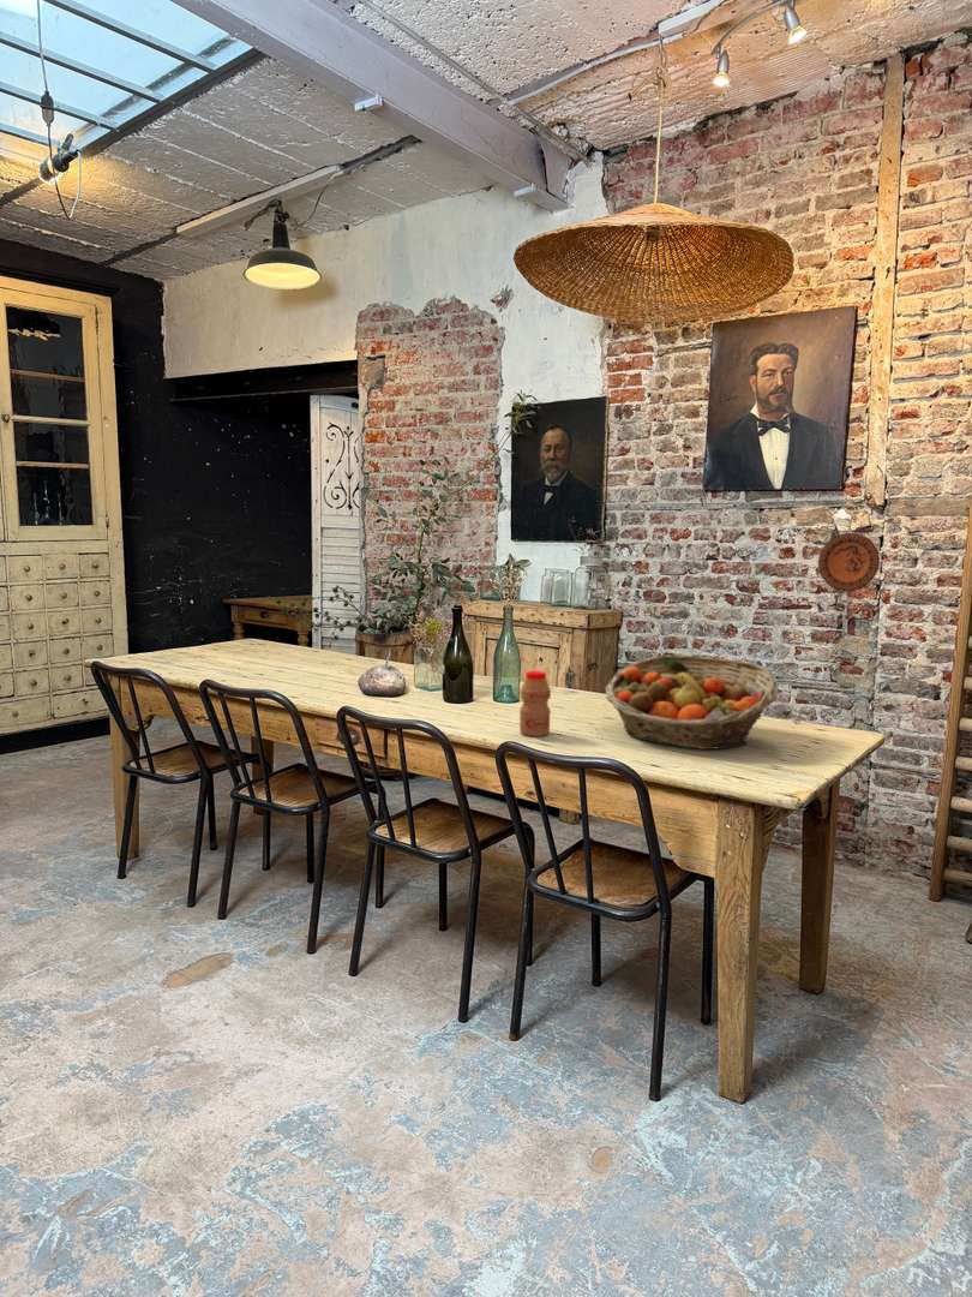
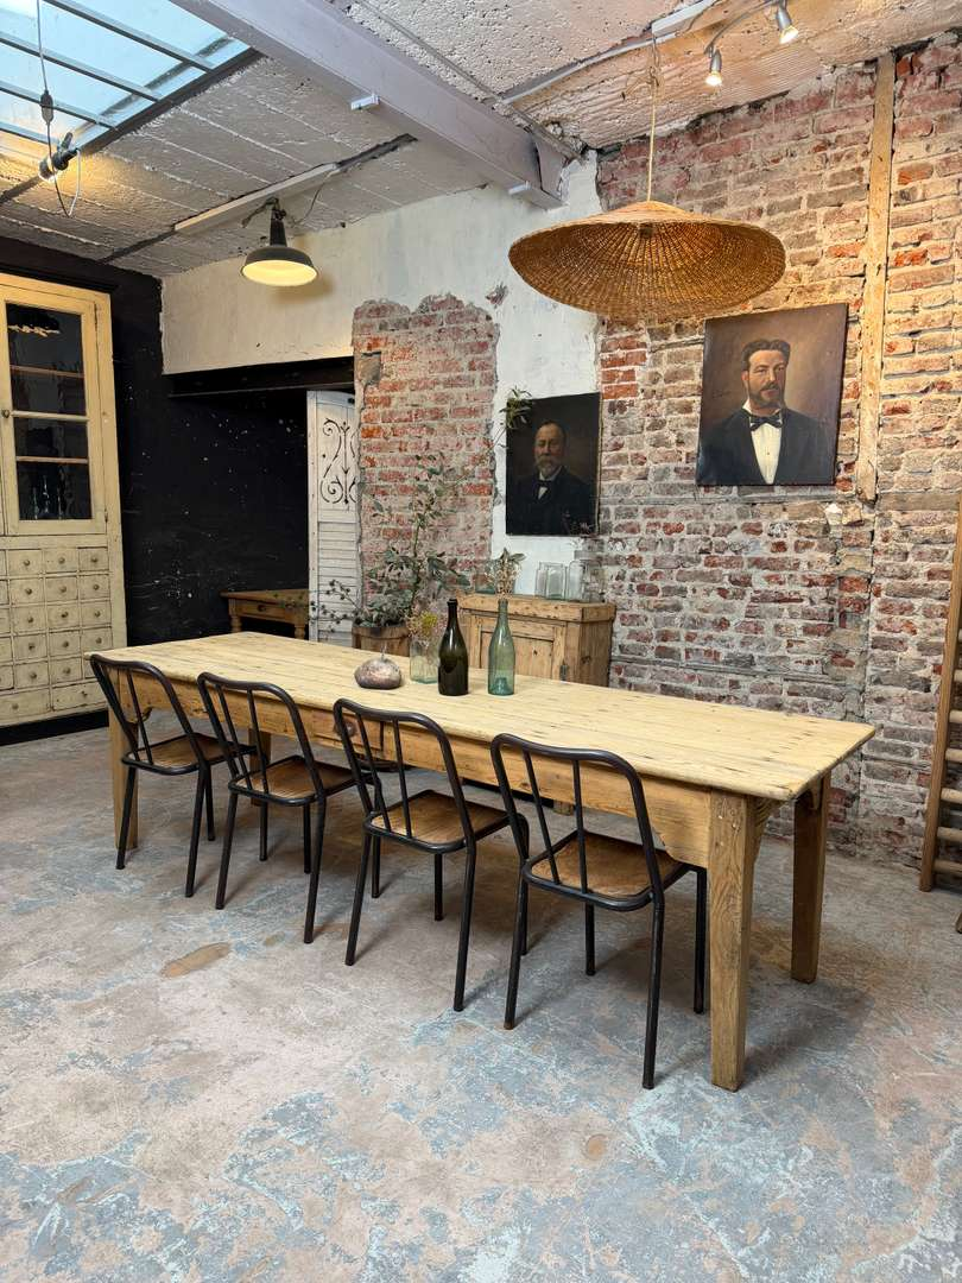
- bottle (535, 703)
- decorative plate (848, 562)
- fruit basket (688, 699)
